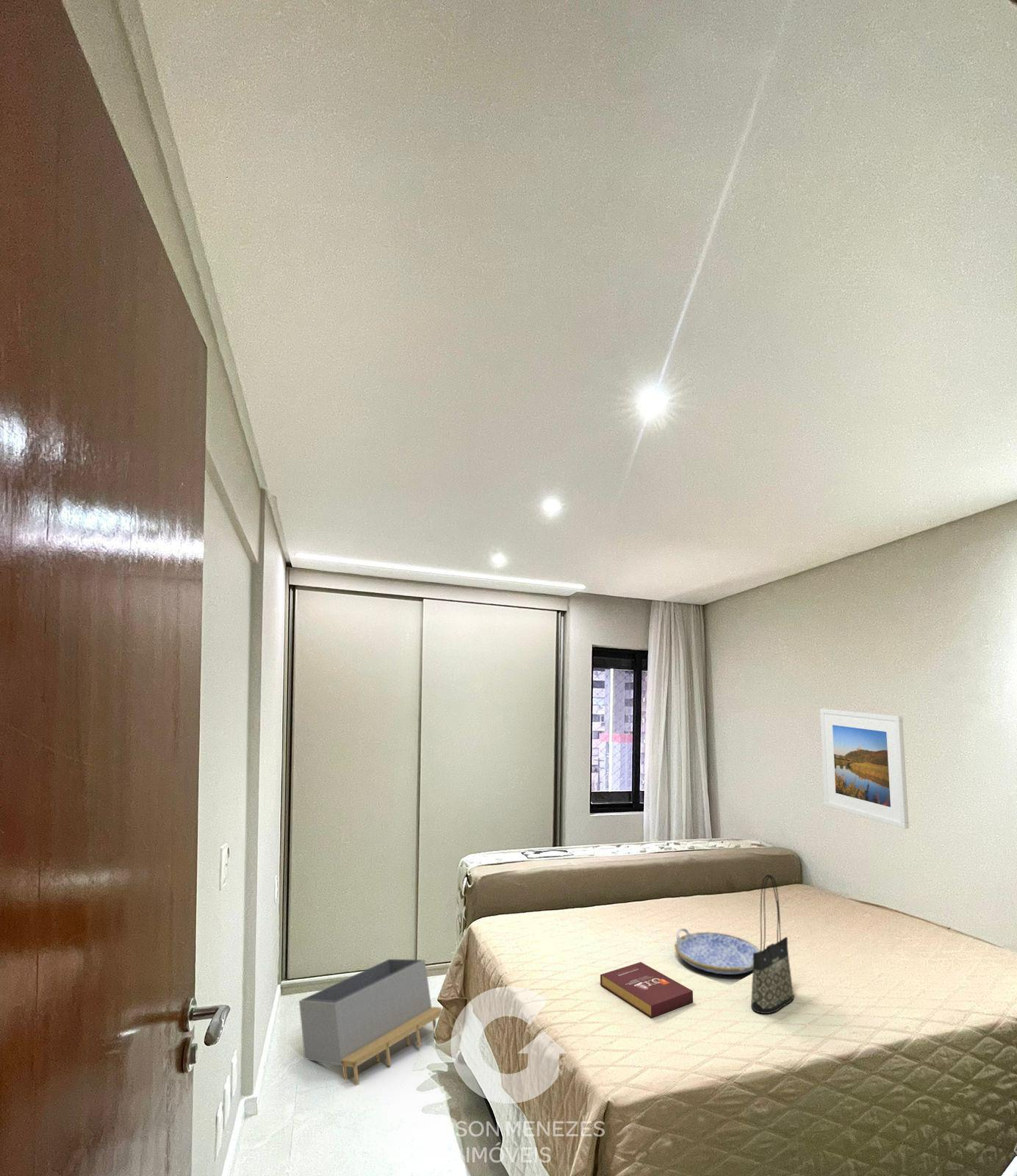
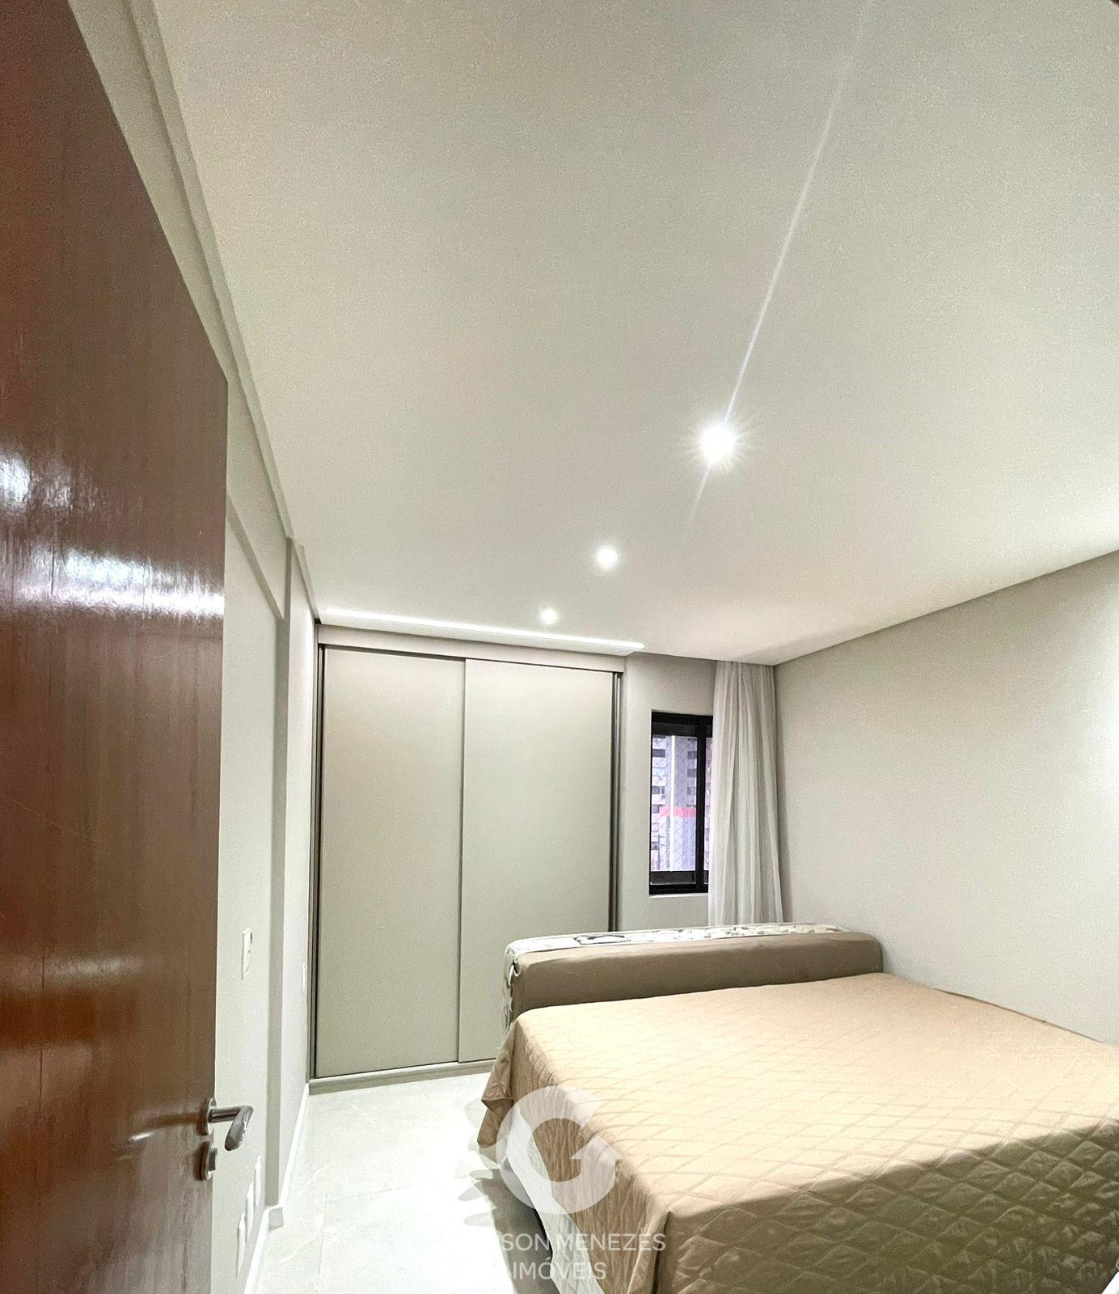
- serving tray (718, 951)
- book (645, 987)
- storage bin (375, 1010)
- tote bag (765, 938)
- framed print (860, 764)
